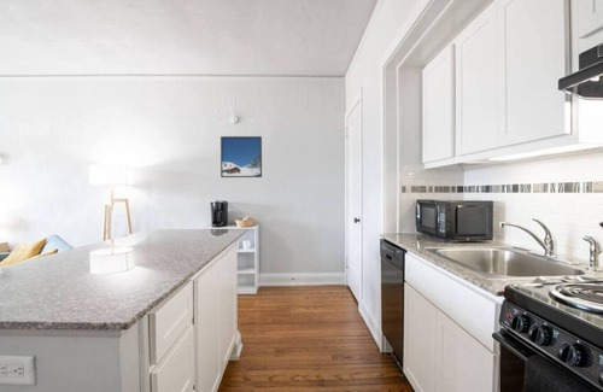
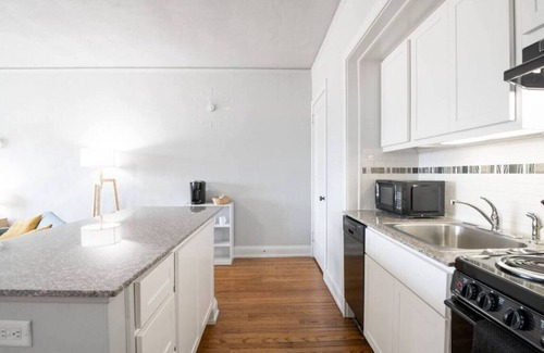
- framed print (241, 157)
